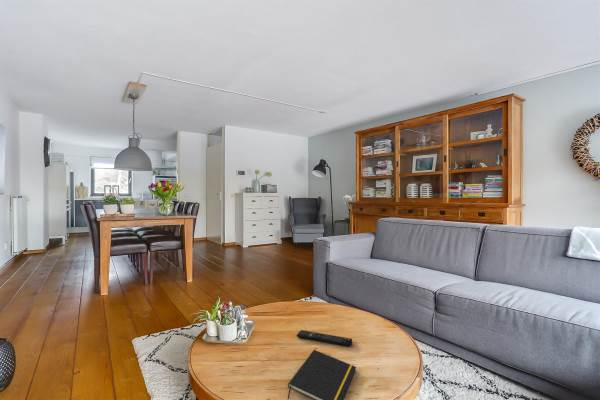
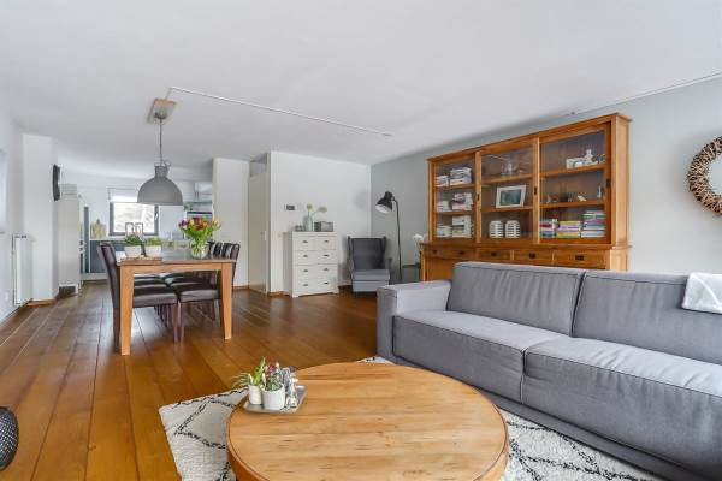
- remote control (324, 338)
- notepad (324, 376)
